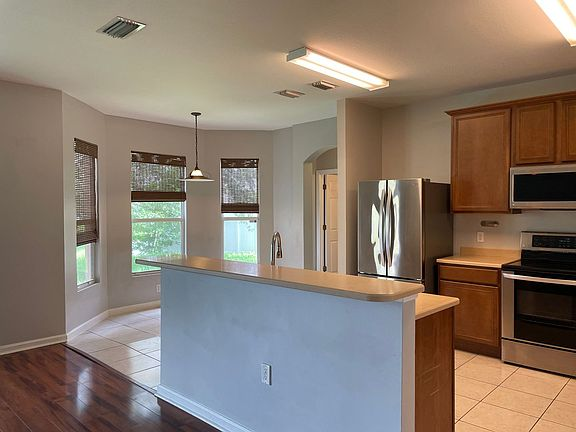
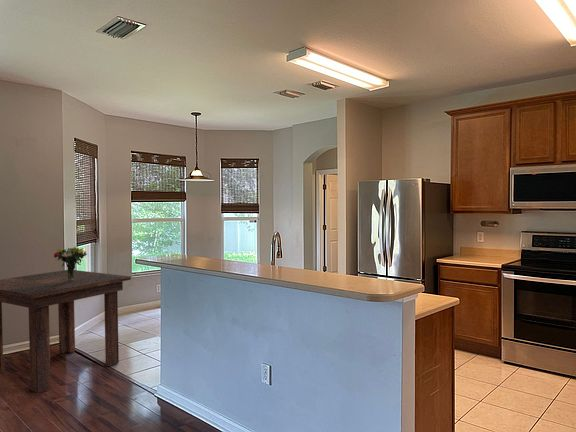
+ bouquet (72, 263)
+ dining table (59, 324)
